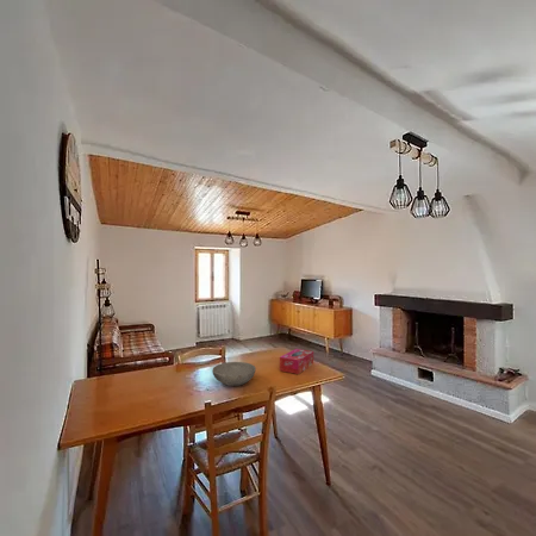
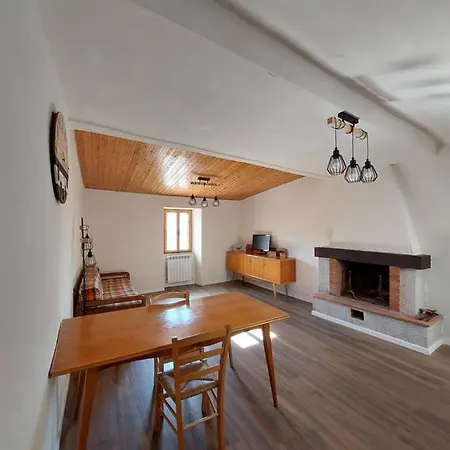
- tissue box (297, 360)
- bowl (233, 374)
